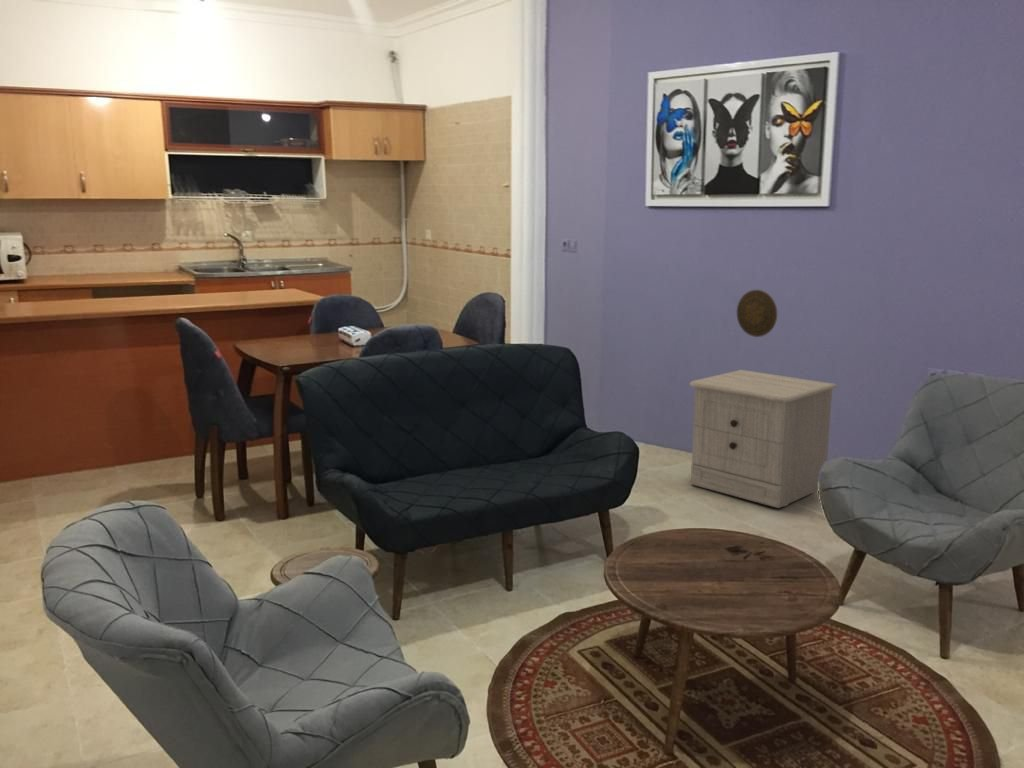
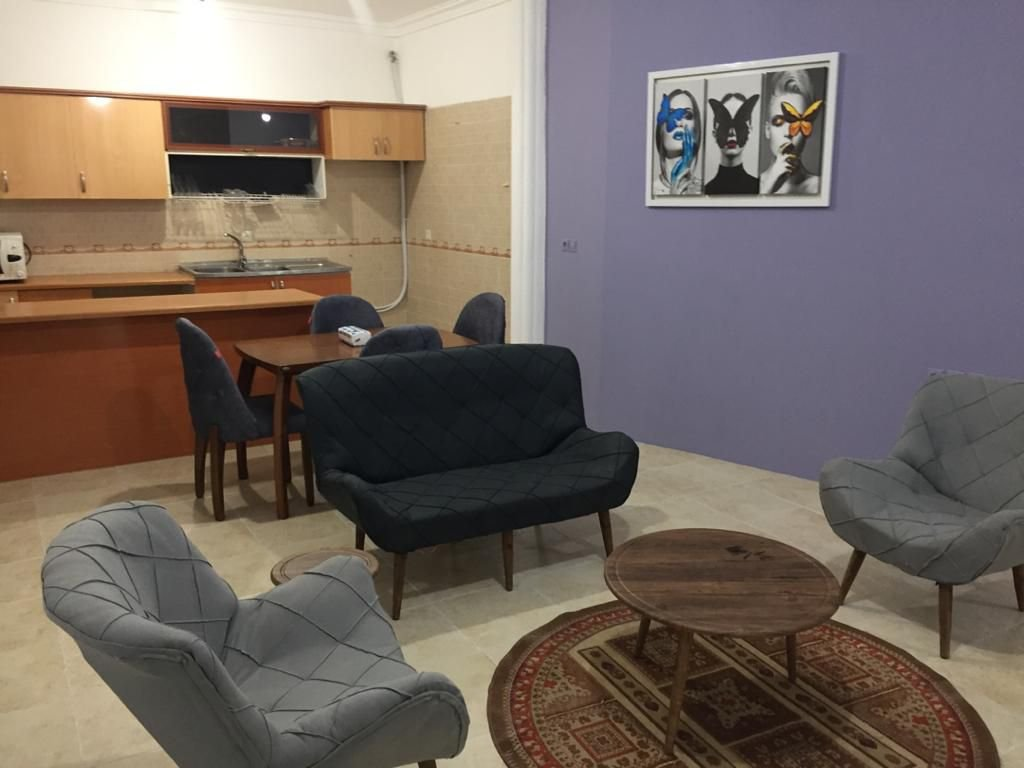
- decorative plate (755, 313)
- nightstand (757, 435)
